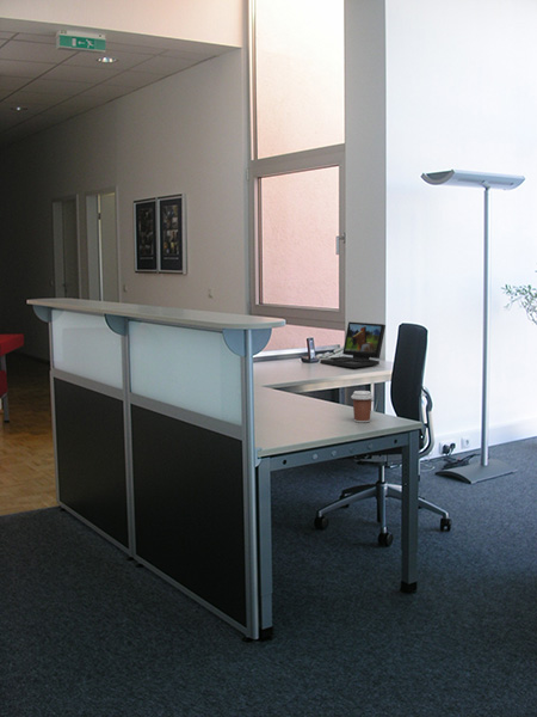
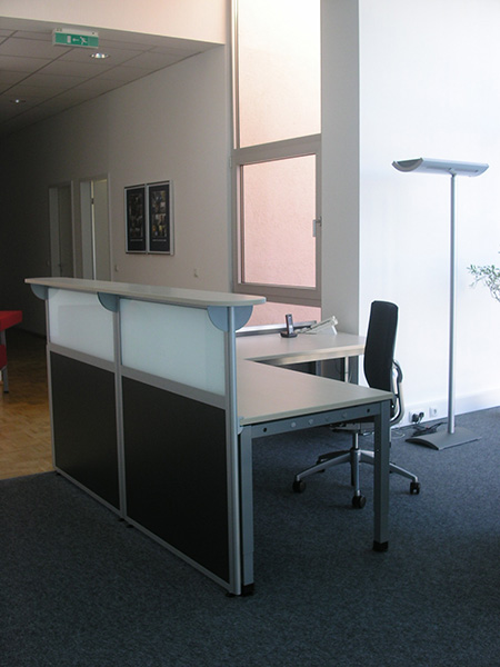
- coffee cup (362, 406)
- laptop (352, 343)
